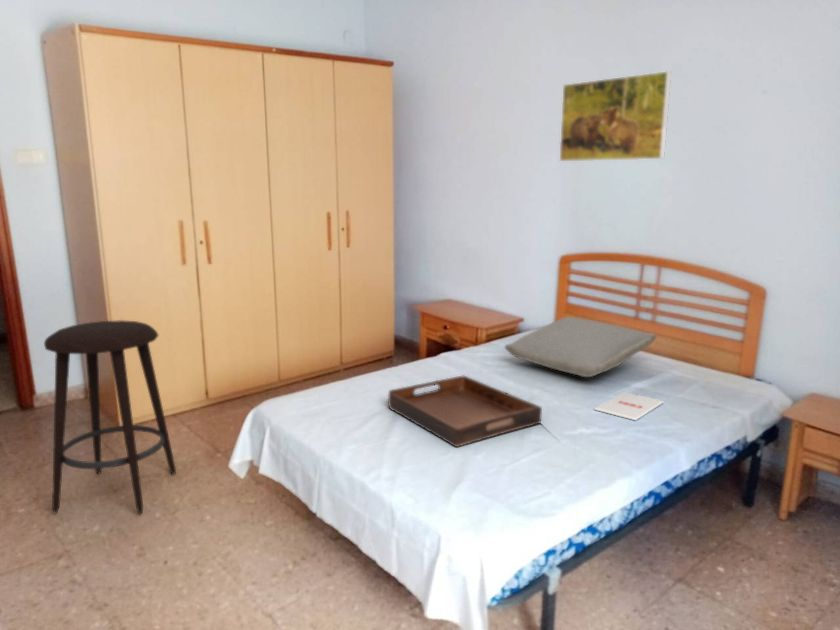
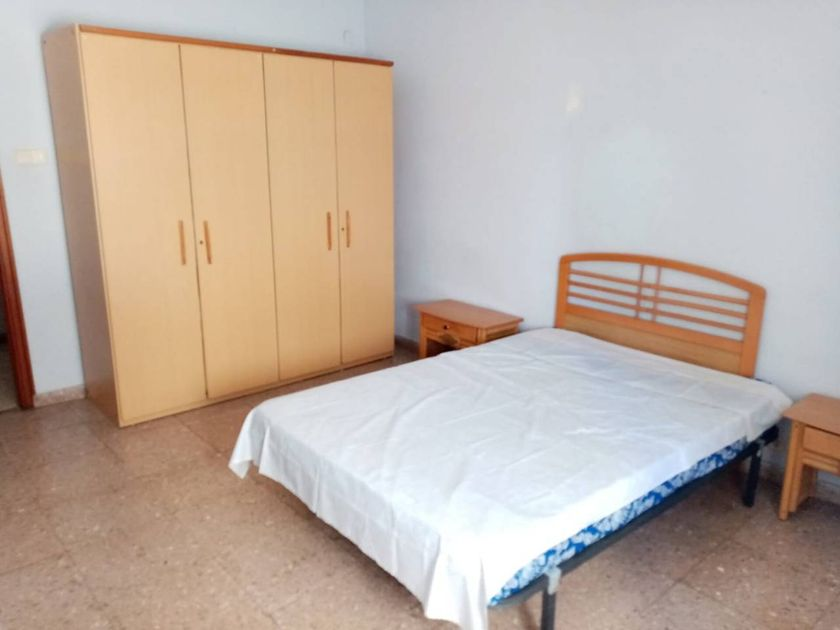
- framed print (611, 119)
- pillow (579, 345)
- stool (120, 413)
- serving tray (460, 406)
- magazine (629, 405)
